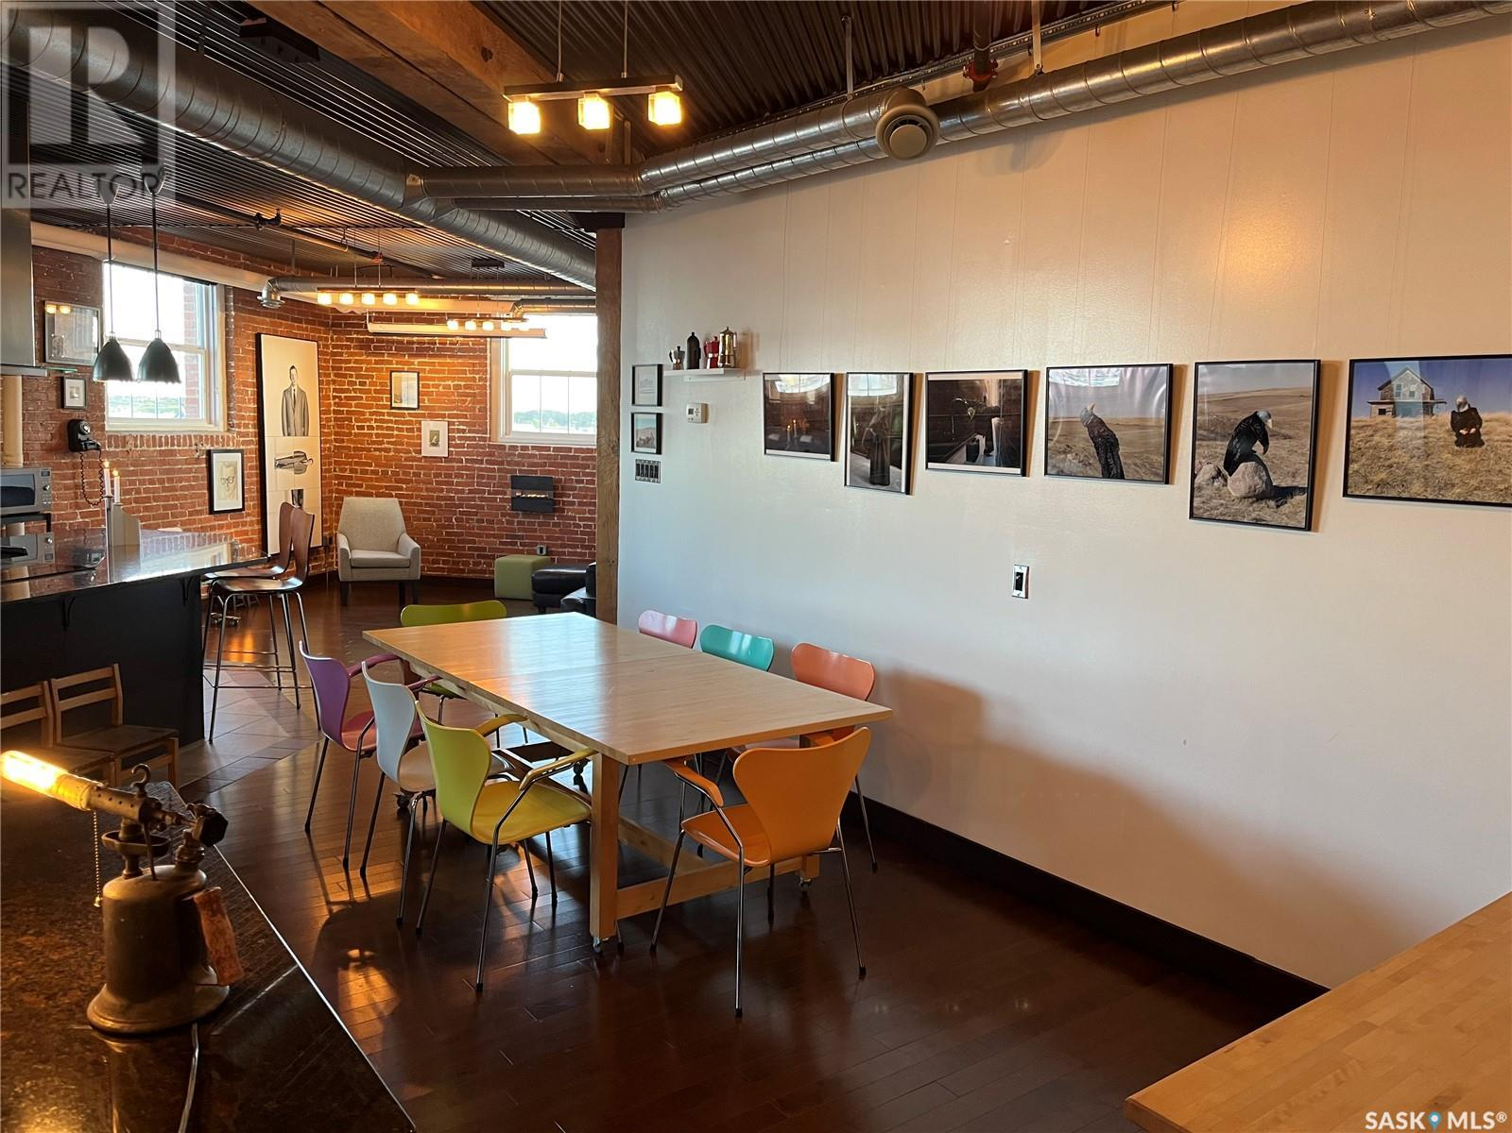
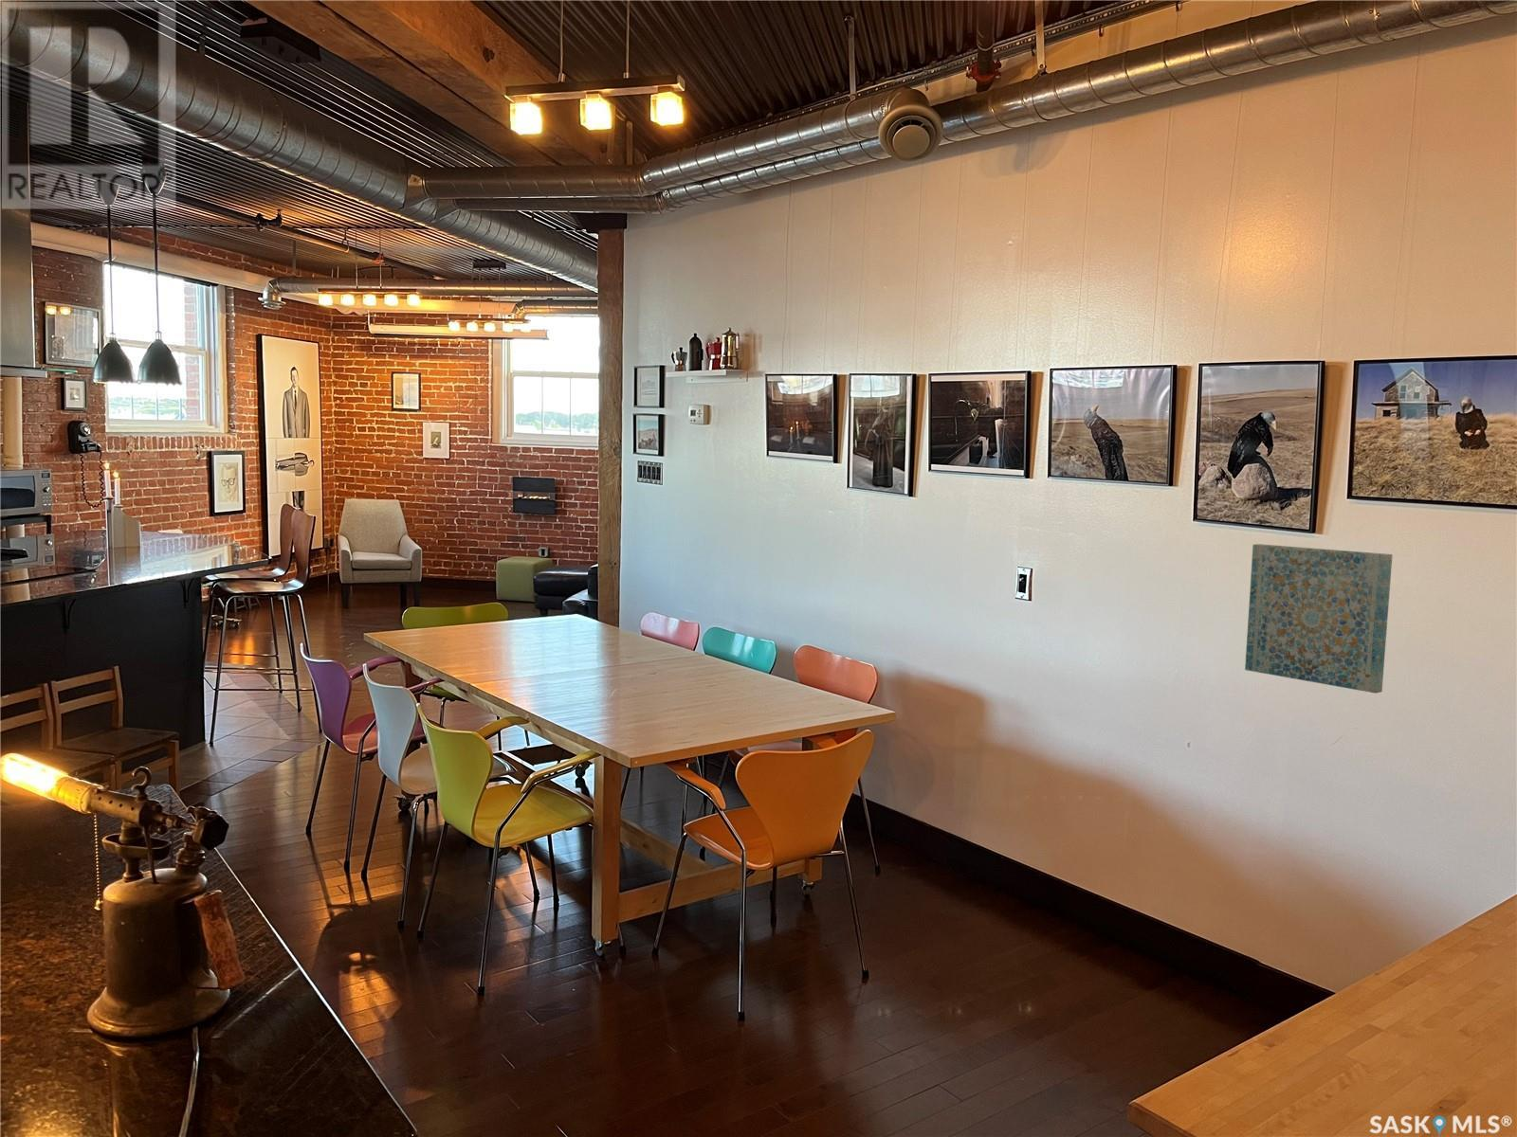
+ wall art (1314, 615)
